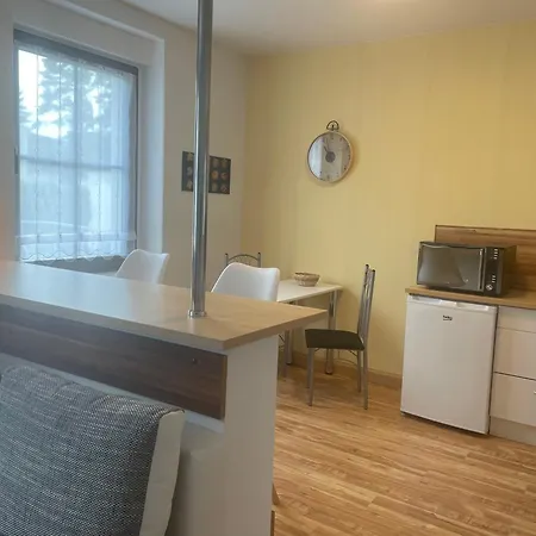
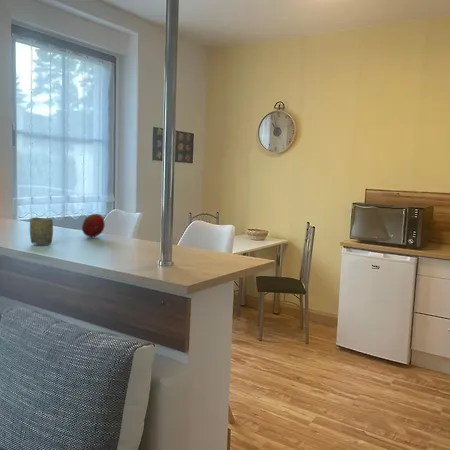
+ cup (41, 231)
+ fruit (92, 225)
